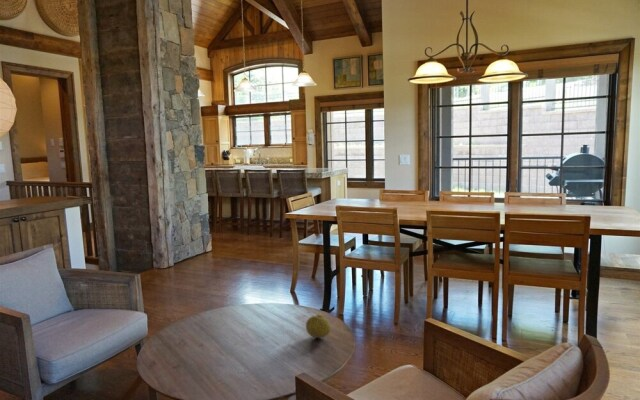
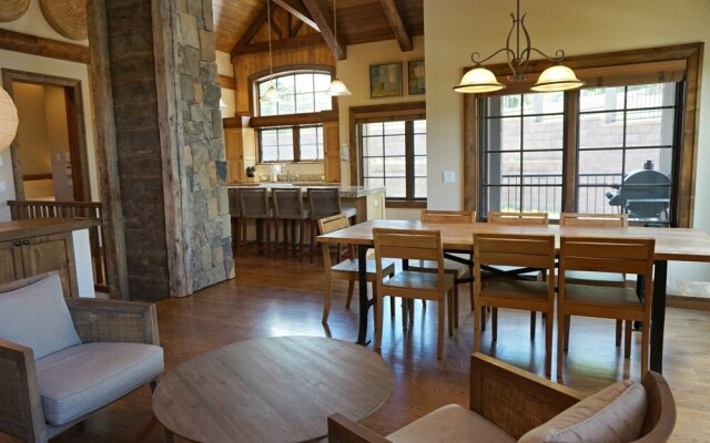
- fruit (318, 326)
